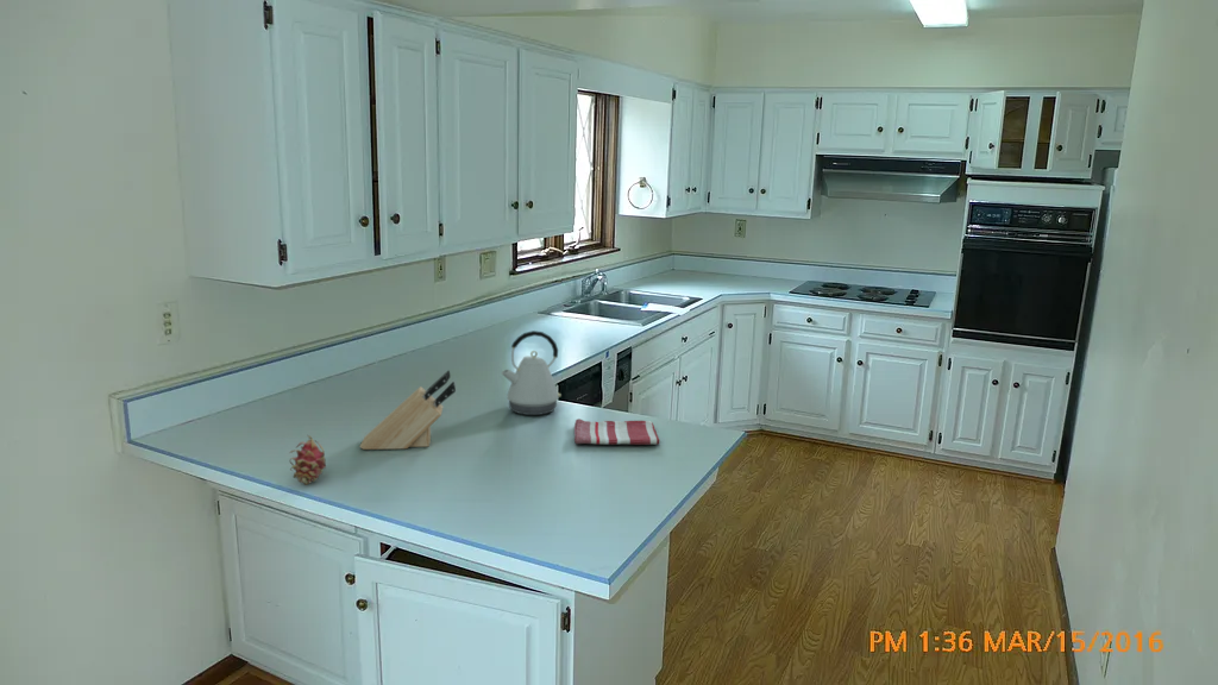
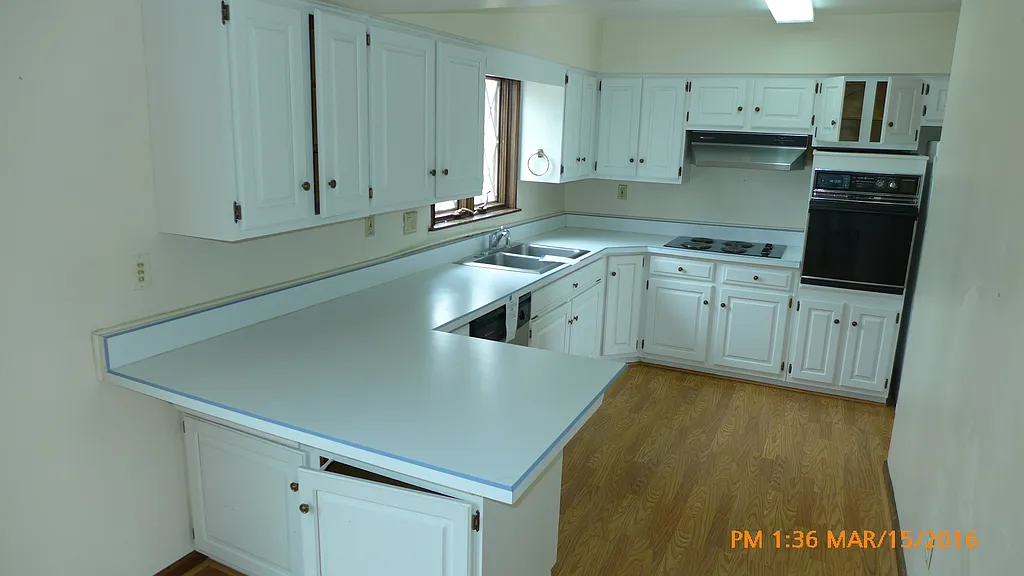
- kettle (530, 371)
- fruit (307, 458)
- knife block (408, 408)
- dish towel (615, 432)
